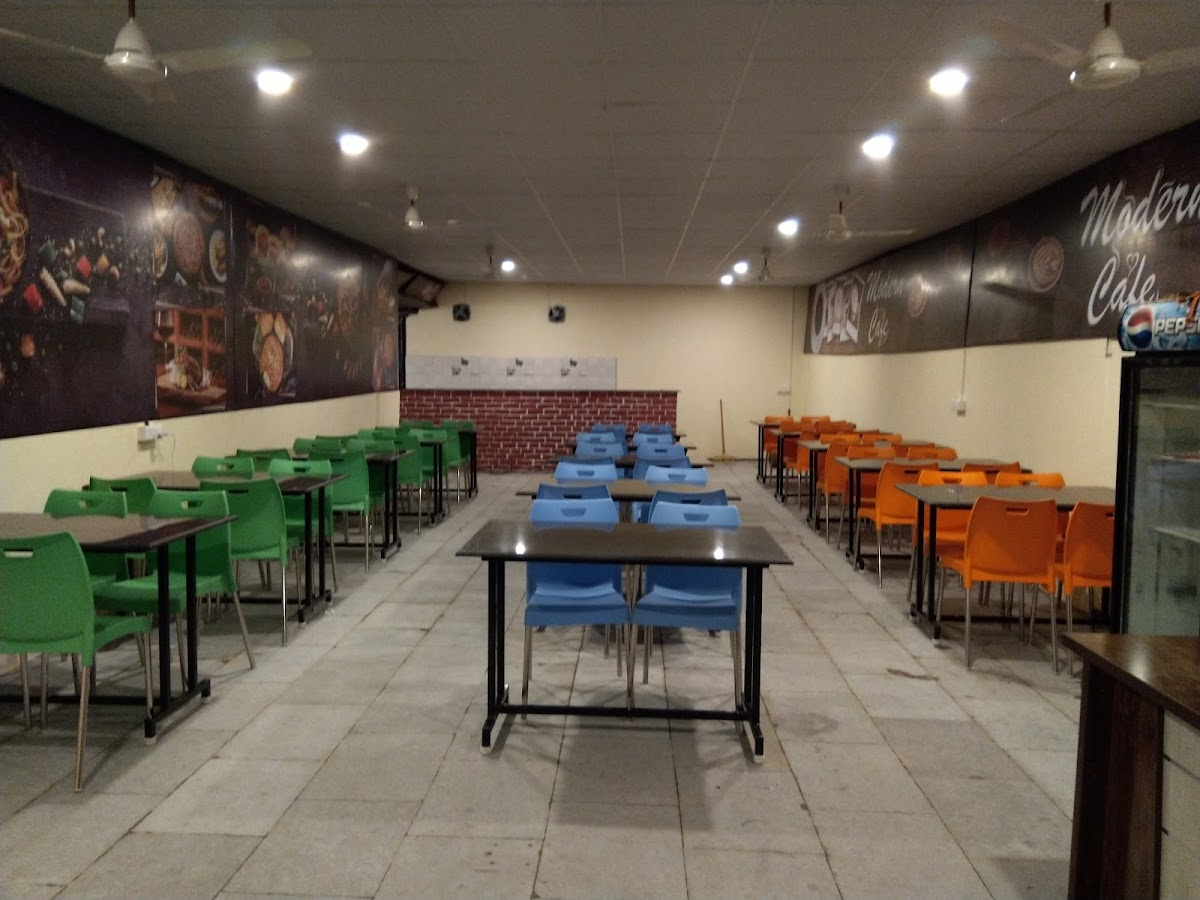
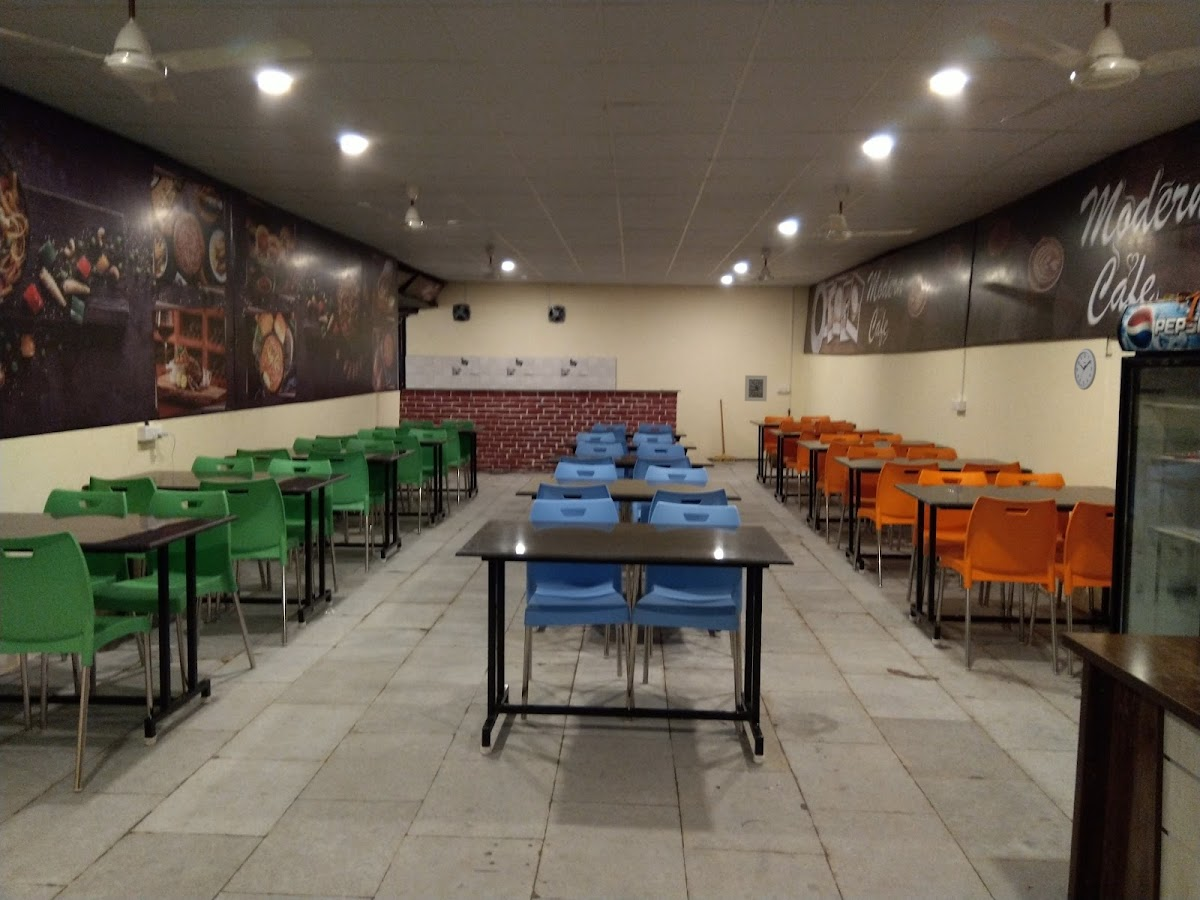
+ wall clock (1084, 369)
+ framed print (755, 388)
